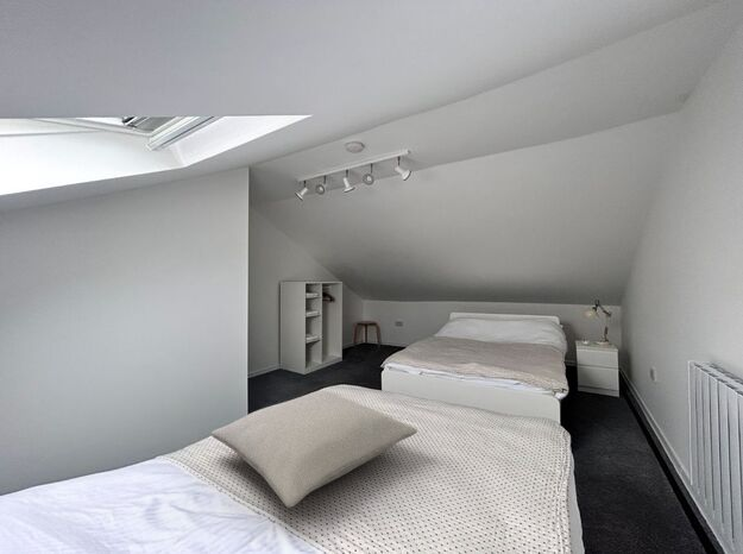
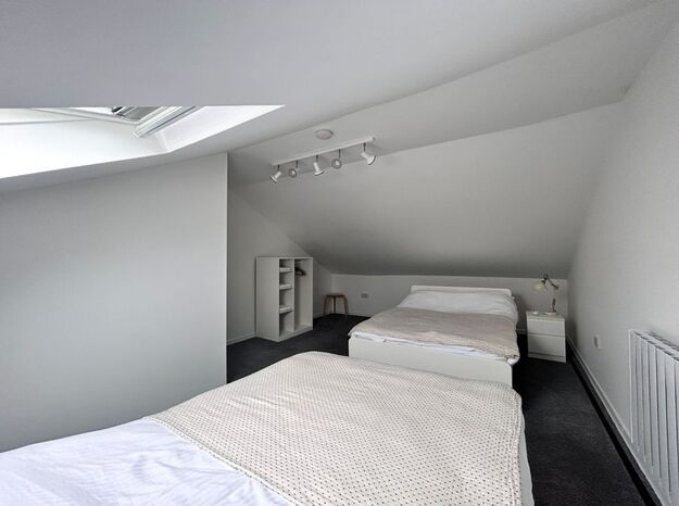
- pillow (314, 432)
